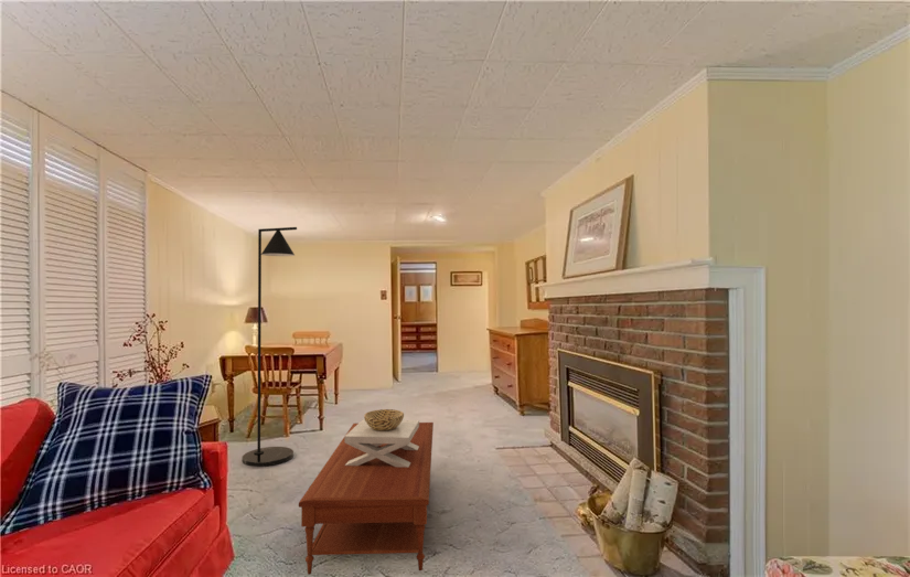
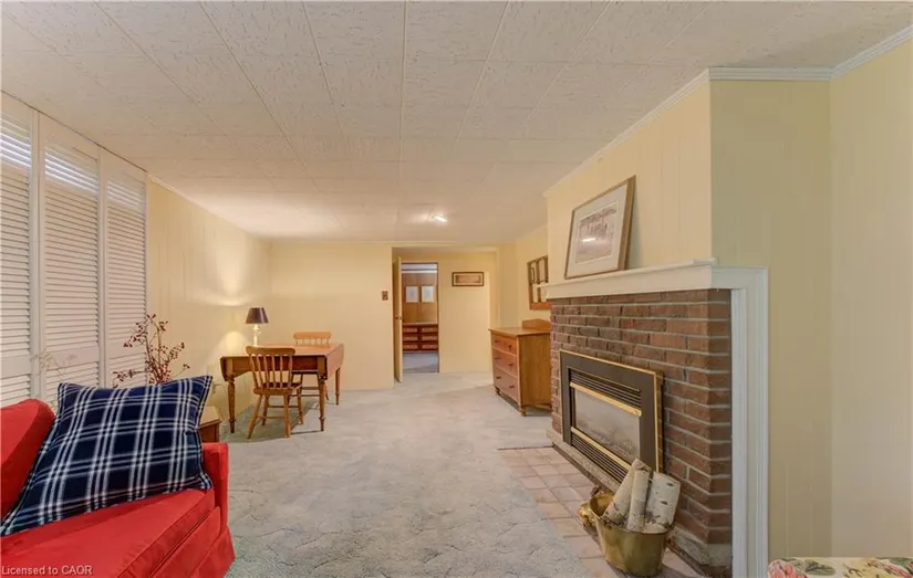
- coffee table (382, 482)
- decorative bowl (384, 434)
- floor lamp (259, 343)
